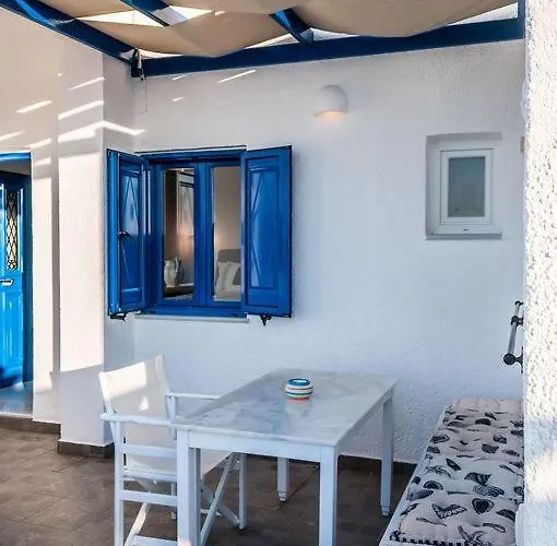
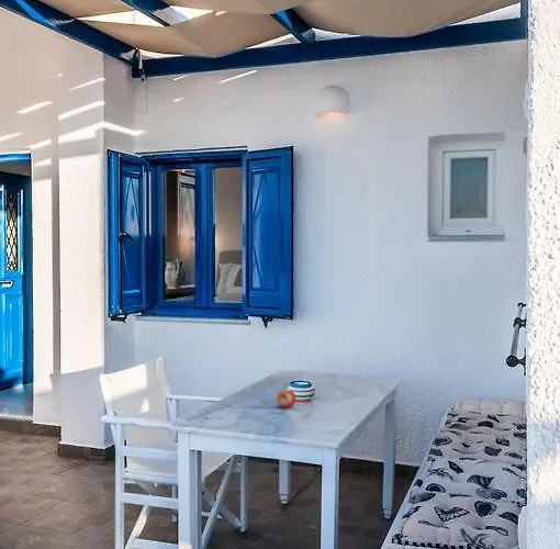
+ fruit (285, 399)
